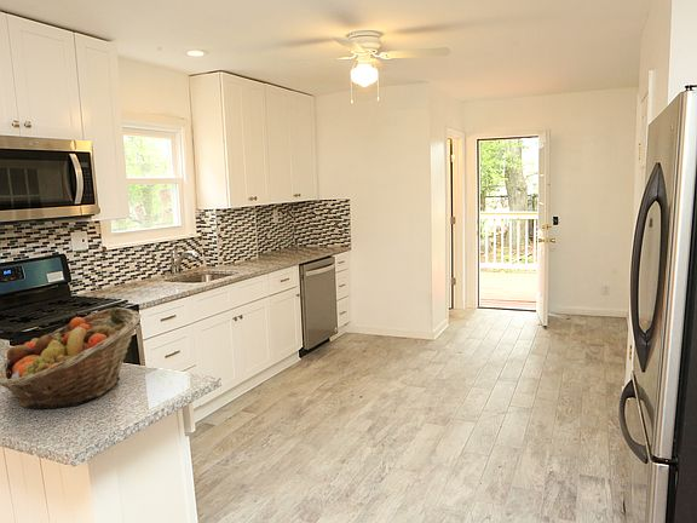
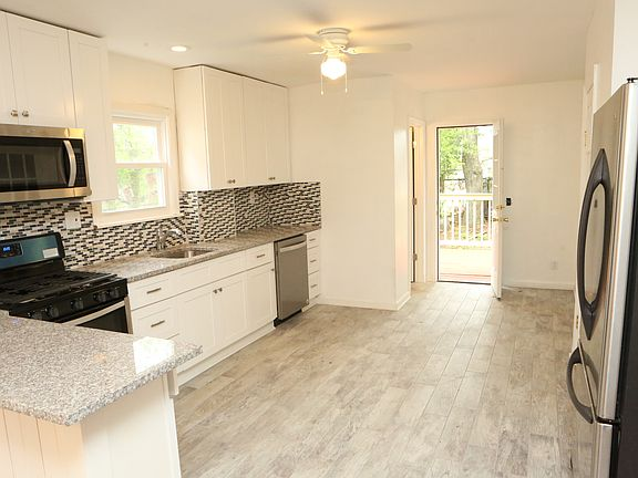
- fruit basket (73, 354)
